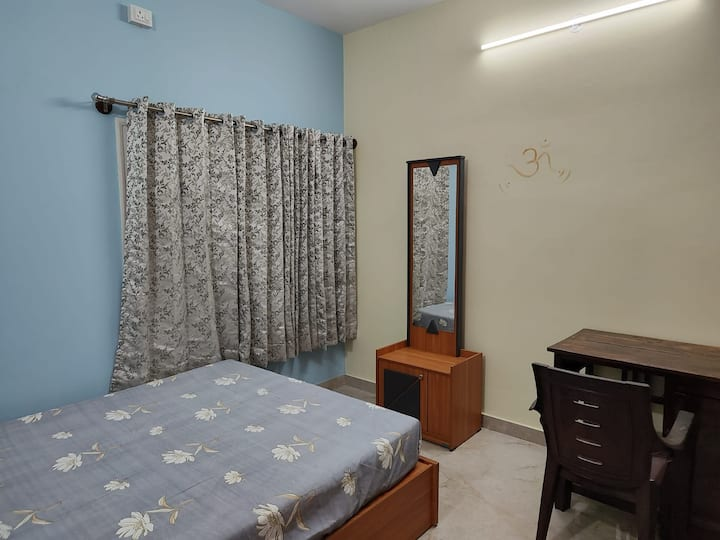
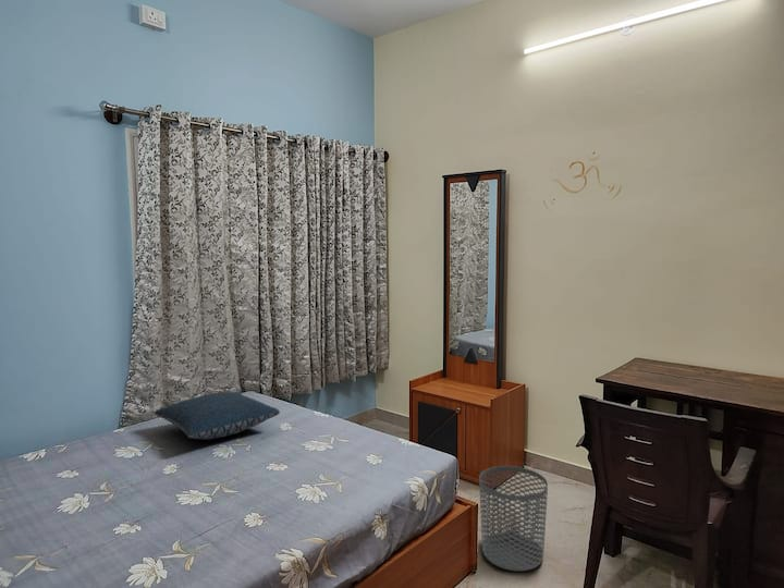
+ waste bin (512, 516)
+ pillow (218, 413)
